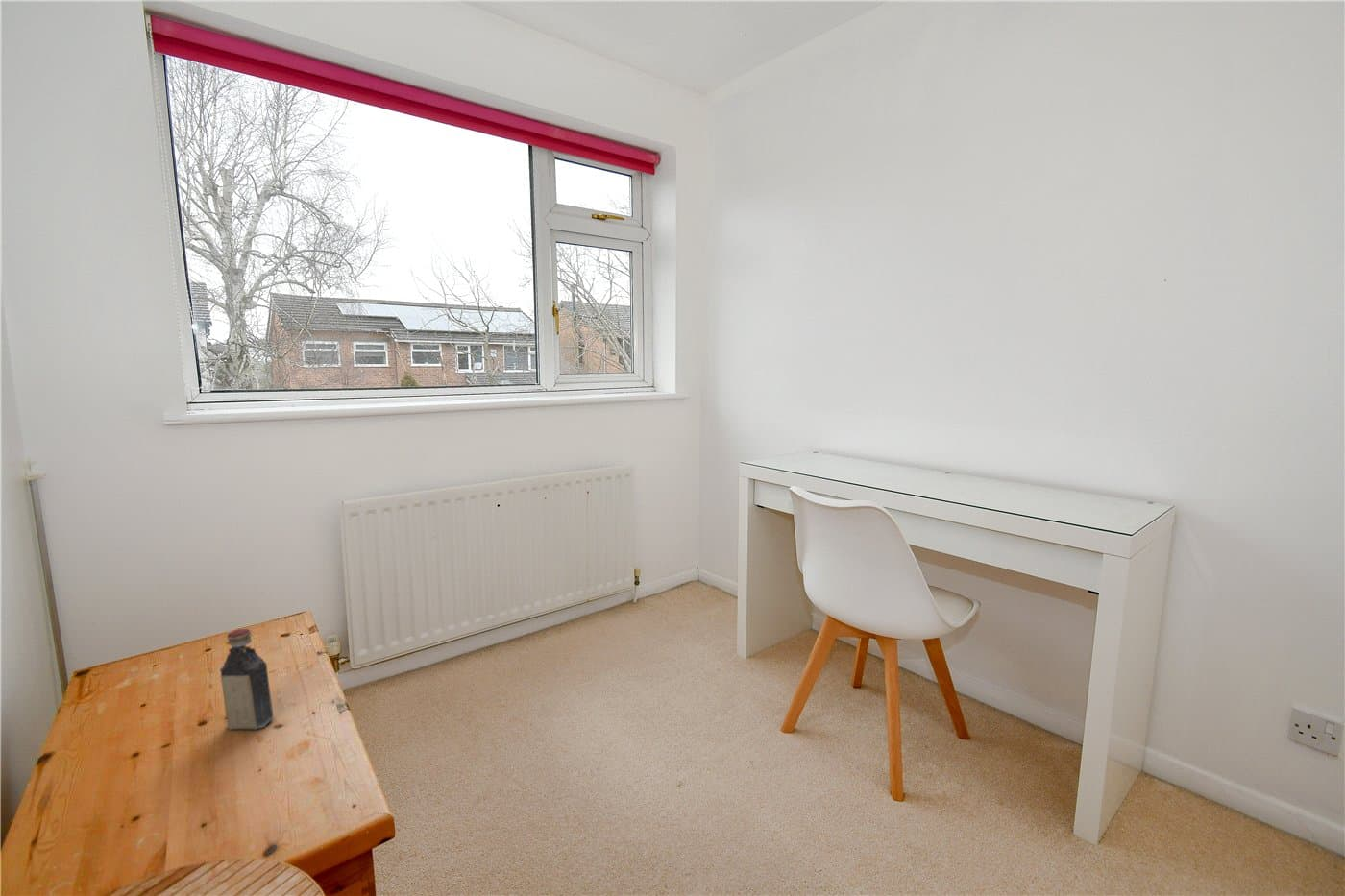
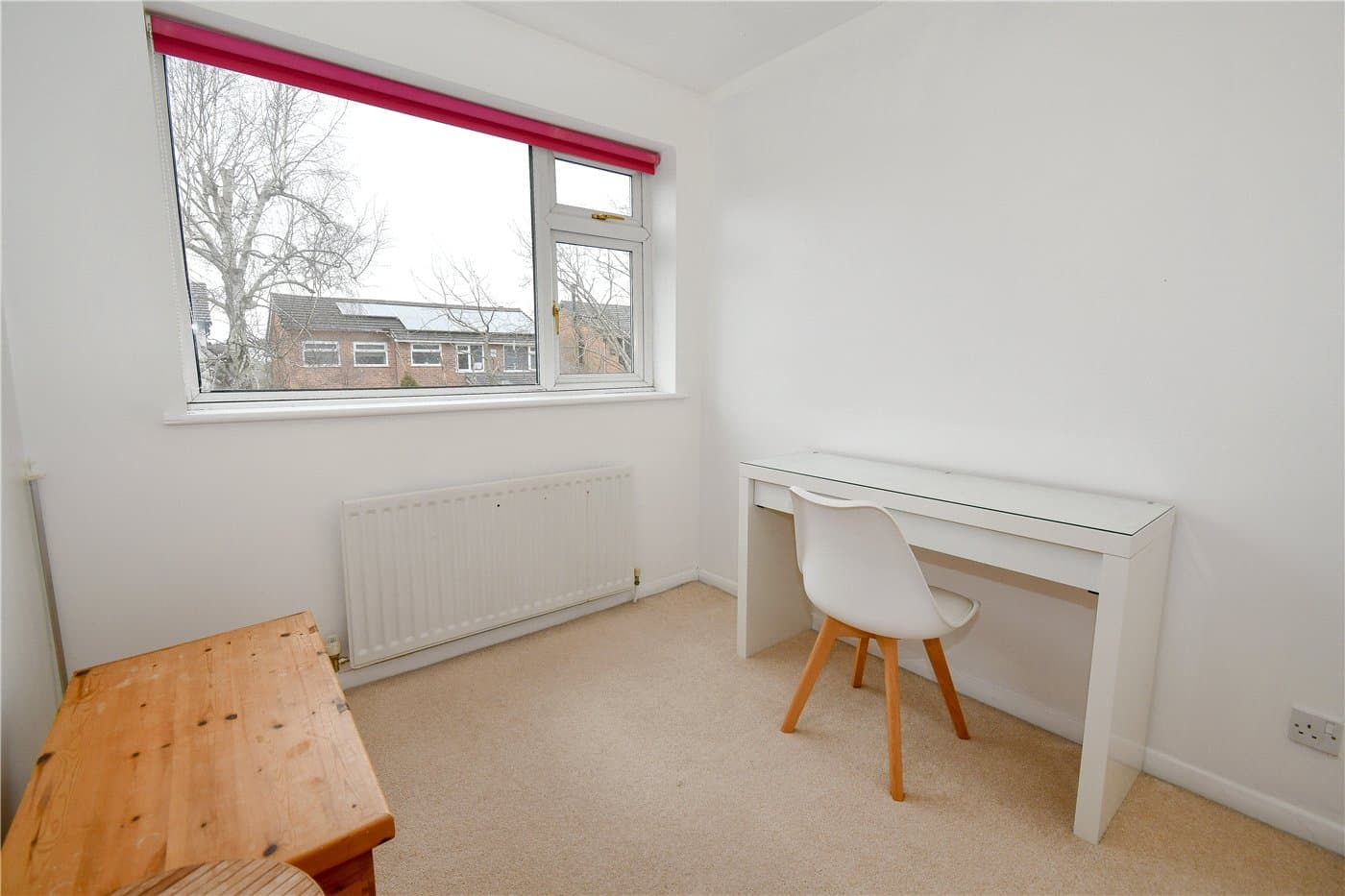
- bottle (245, 677)
